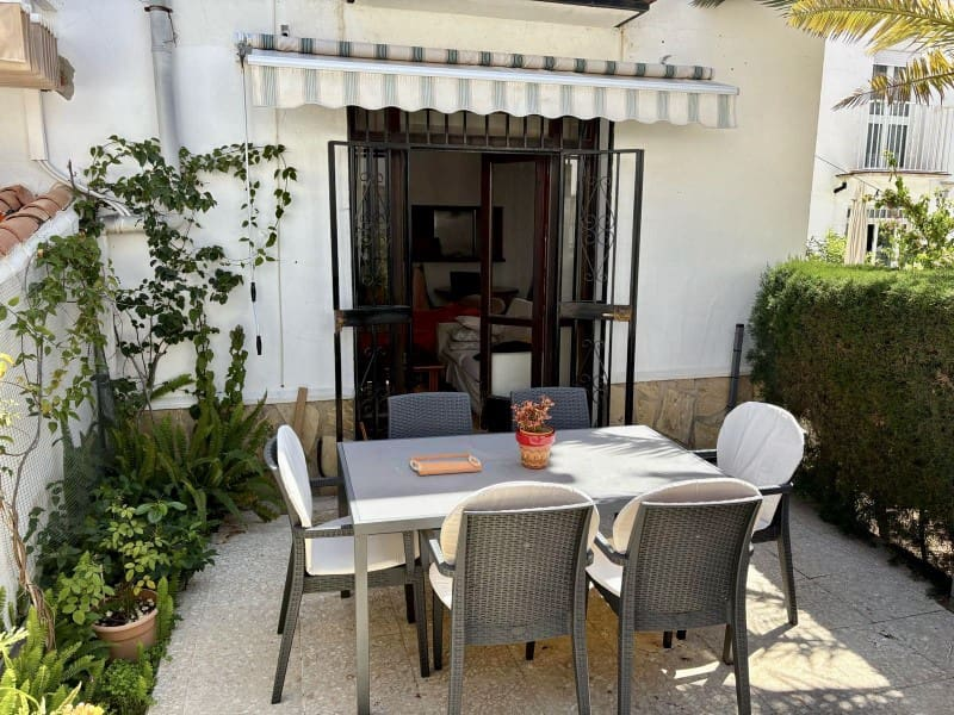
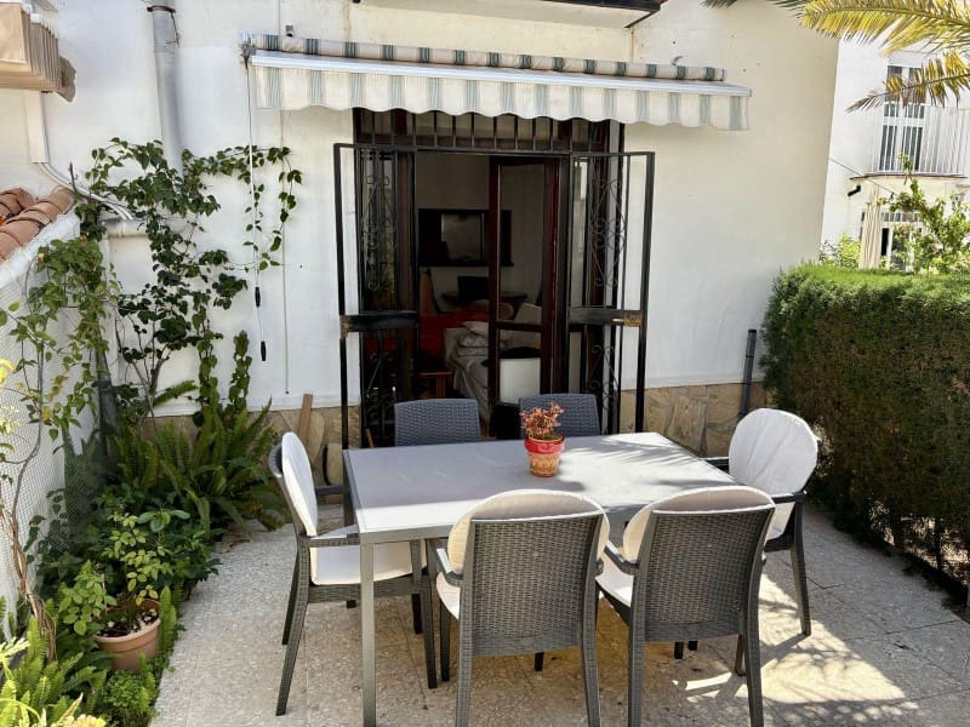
- serving tray (445, 464)
